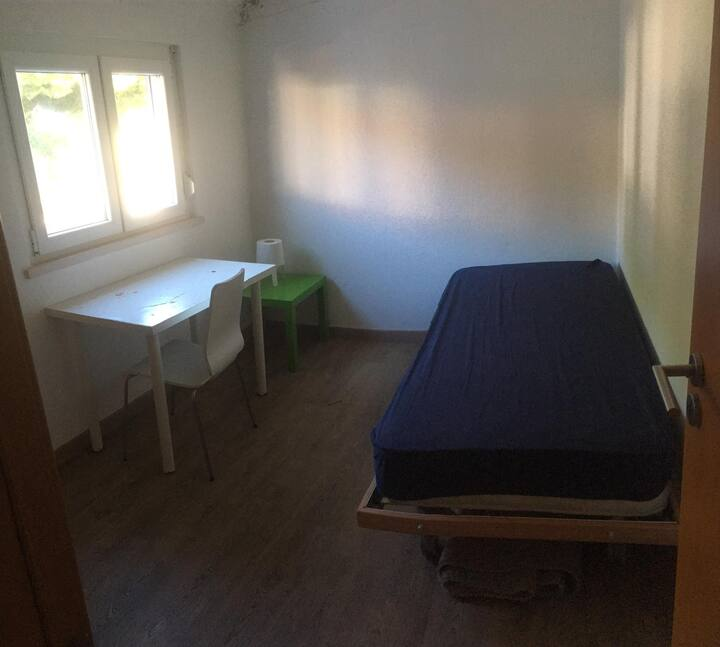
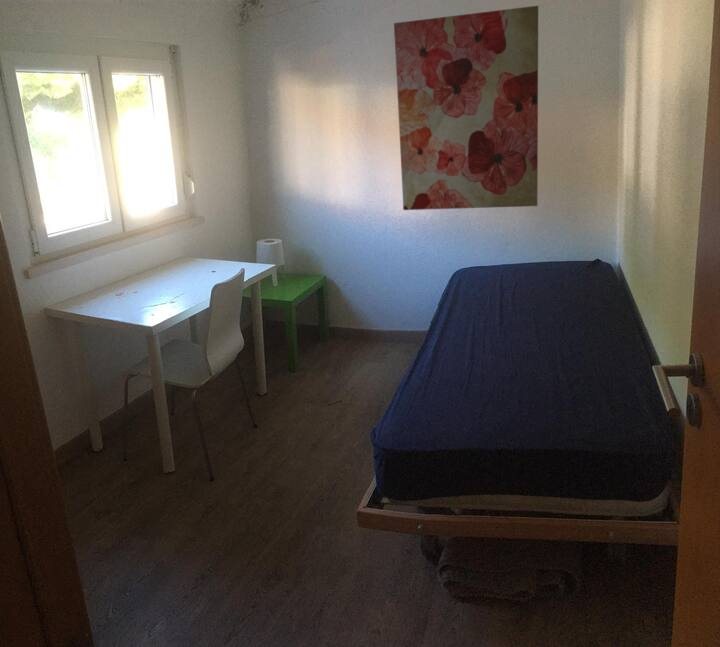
+ wall art (466, 115)
